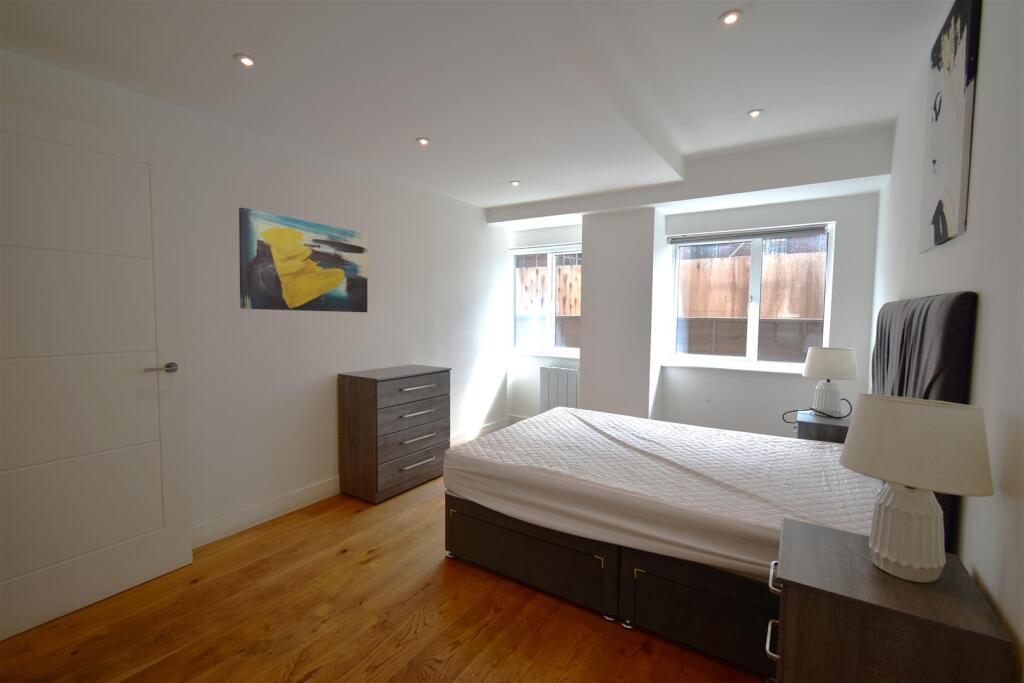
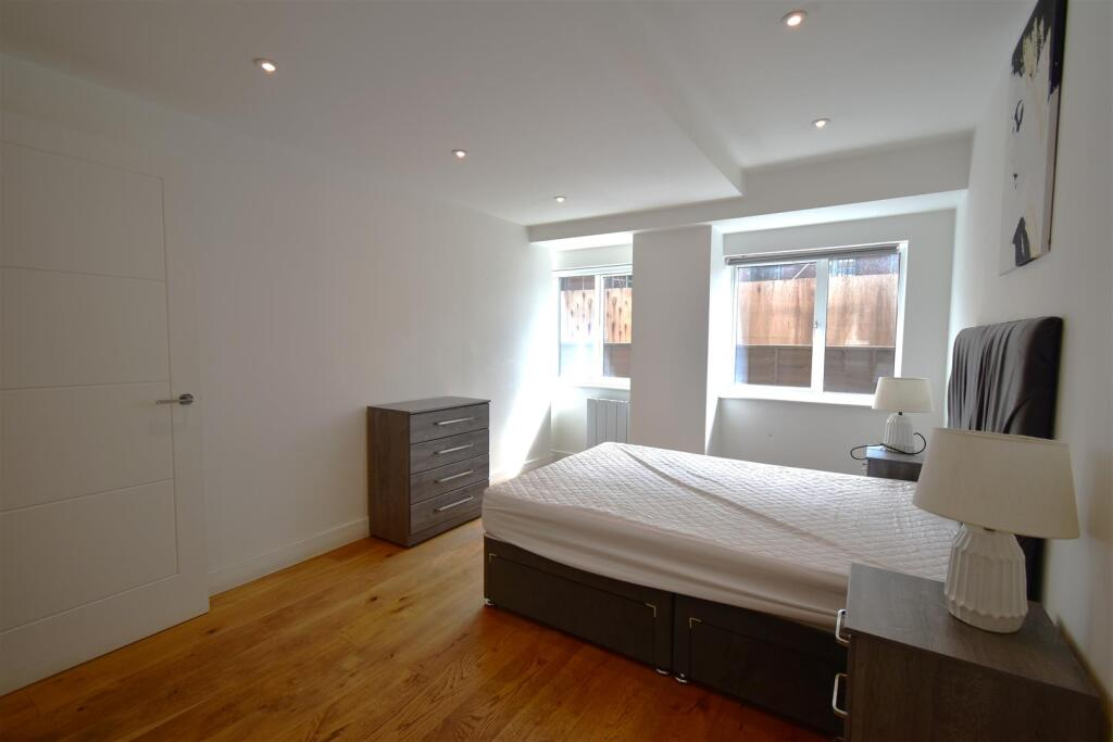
- wall art (311, 266)
